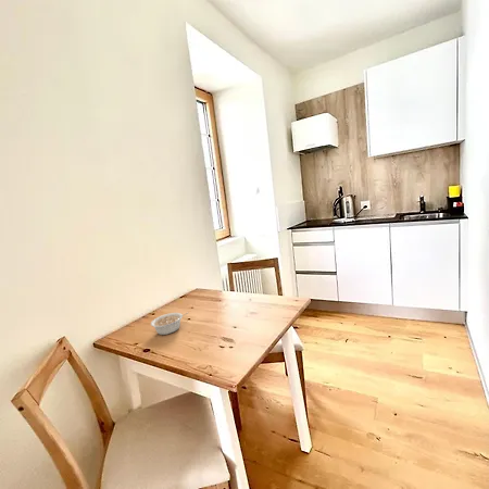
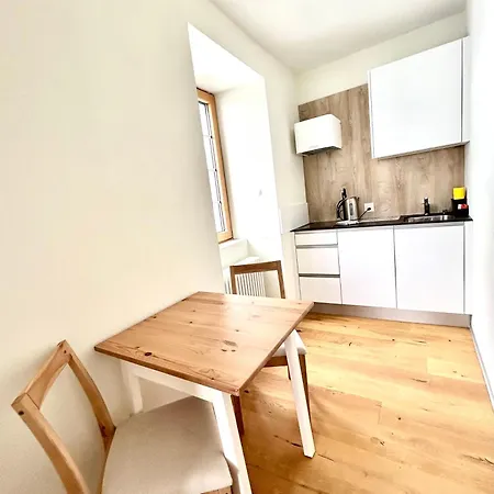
- legume (168, 323)
